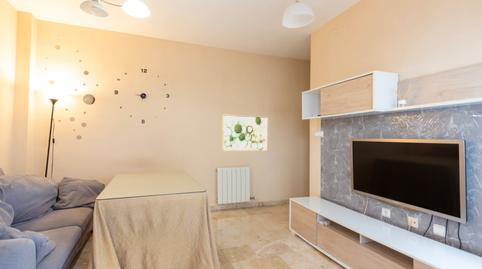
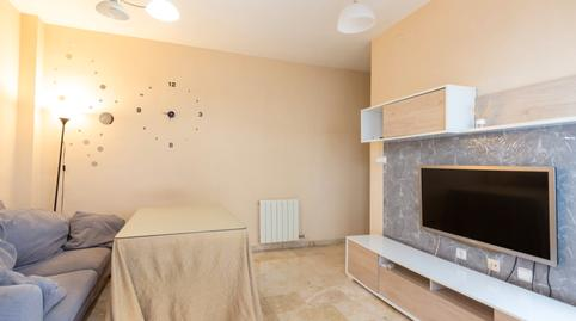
- wall art (245, 133)
